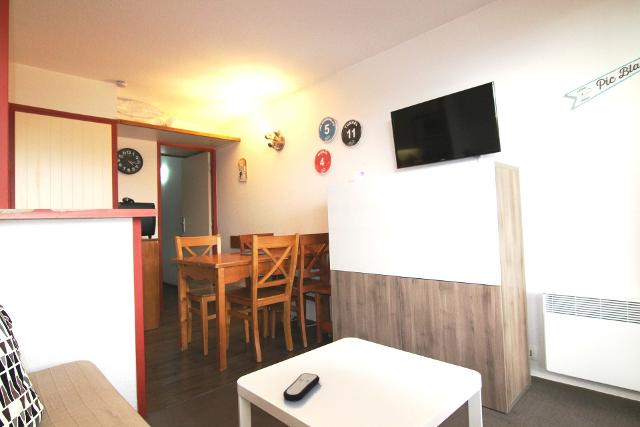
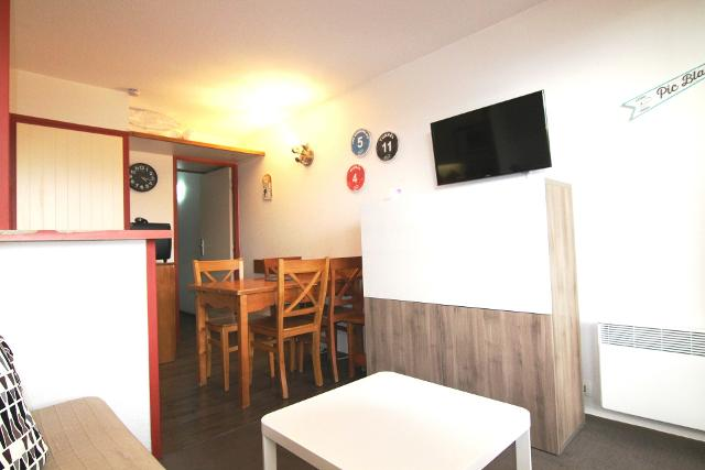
- remote control (301, 386)
